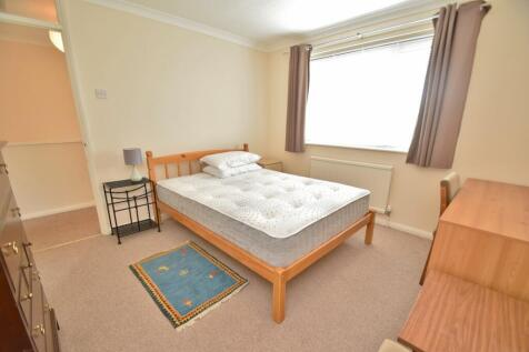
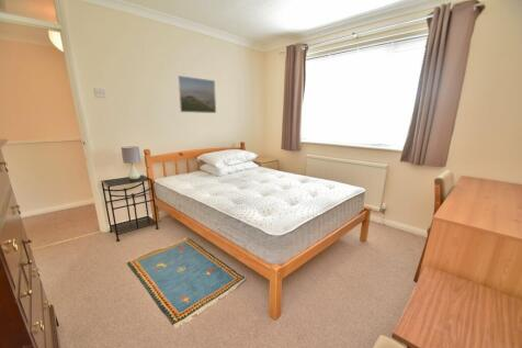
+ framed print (197, 96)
